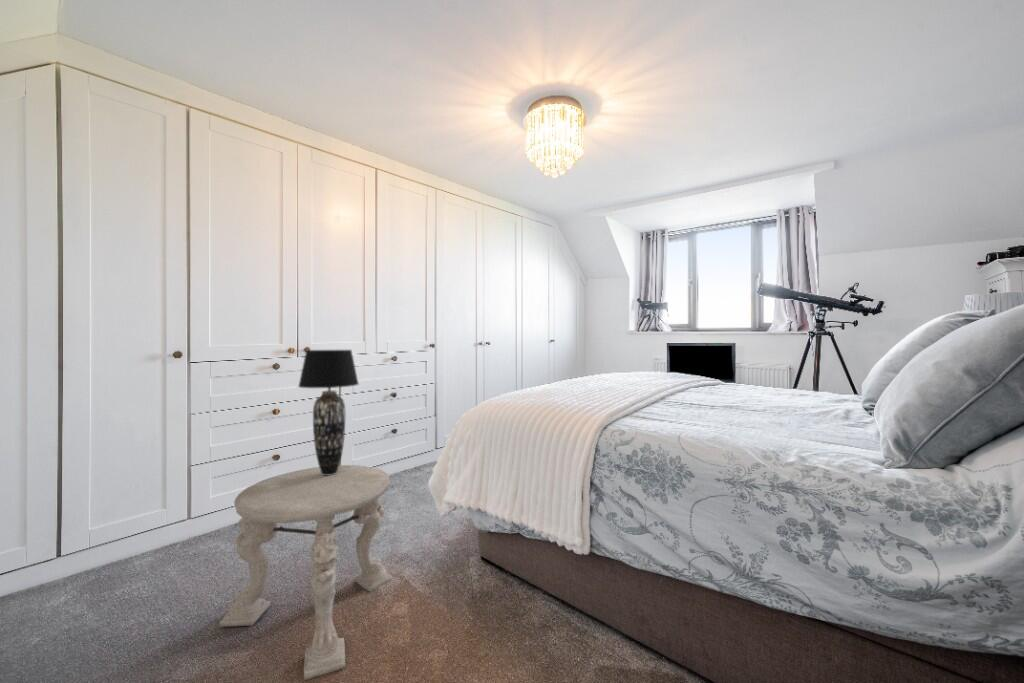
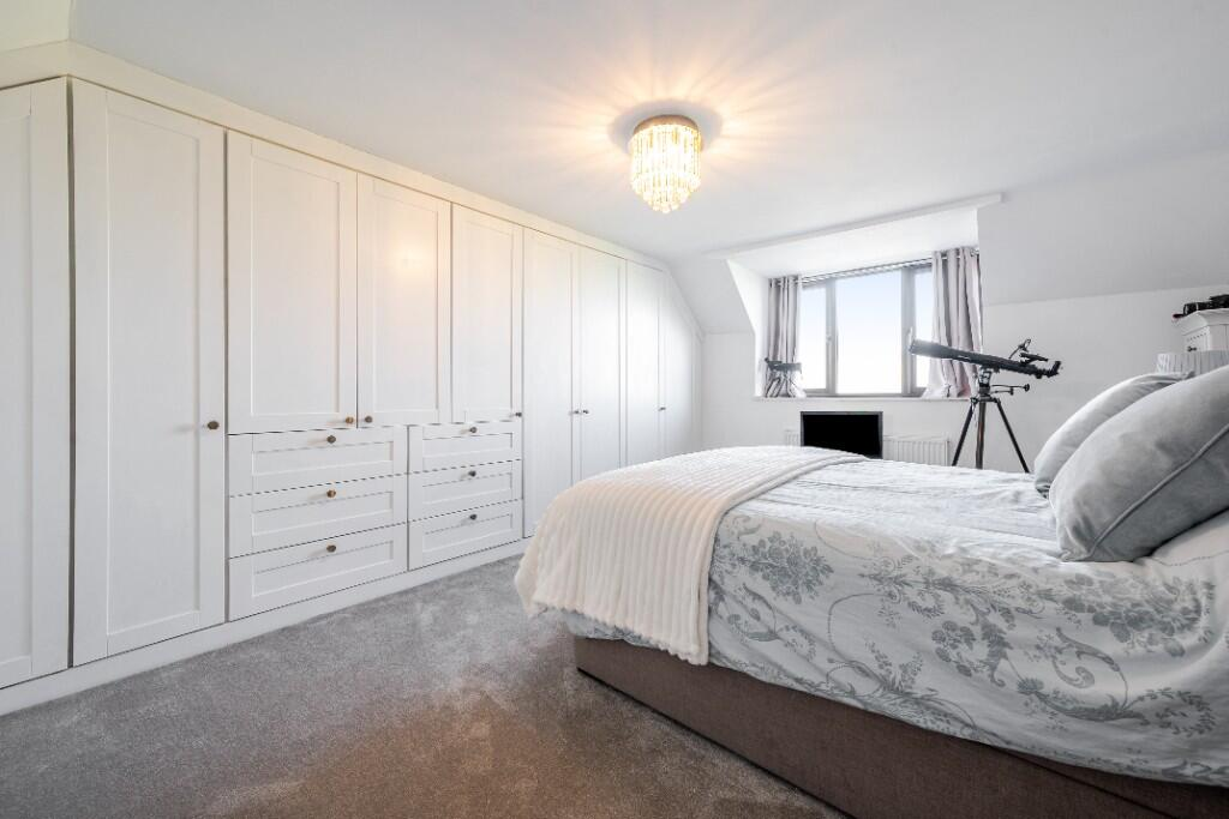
- side table (326, 547)
- table lamp (329, 411)
